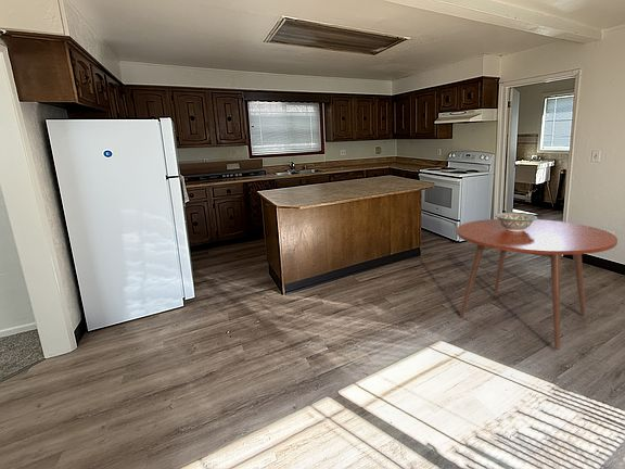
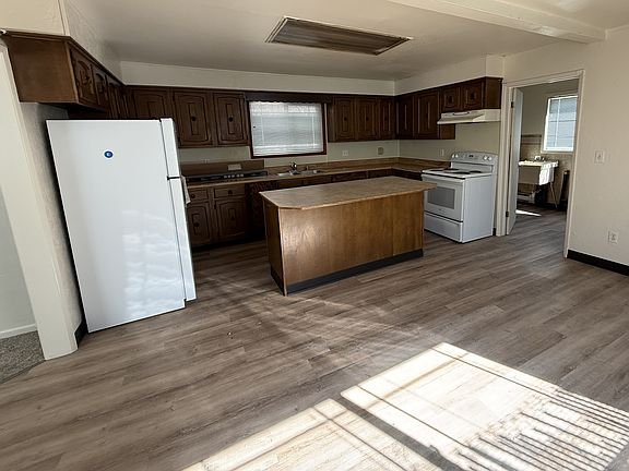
- decorative bowl (514, 223)
- dining table (526, 253)
